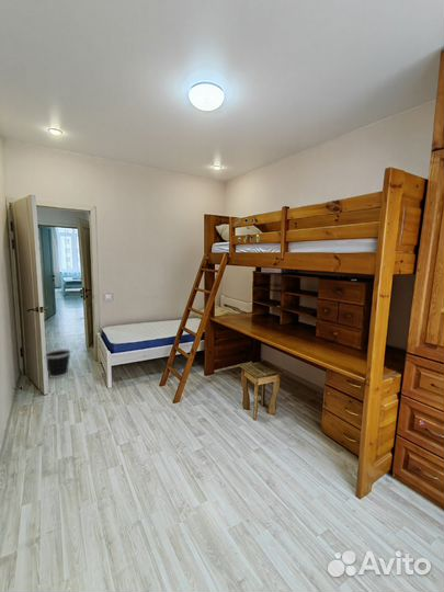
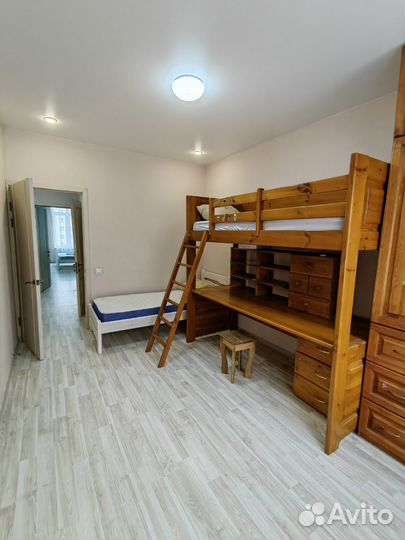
- wastebasket (57, 364)
